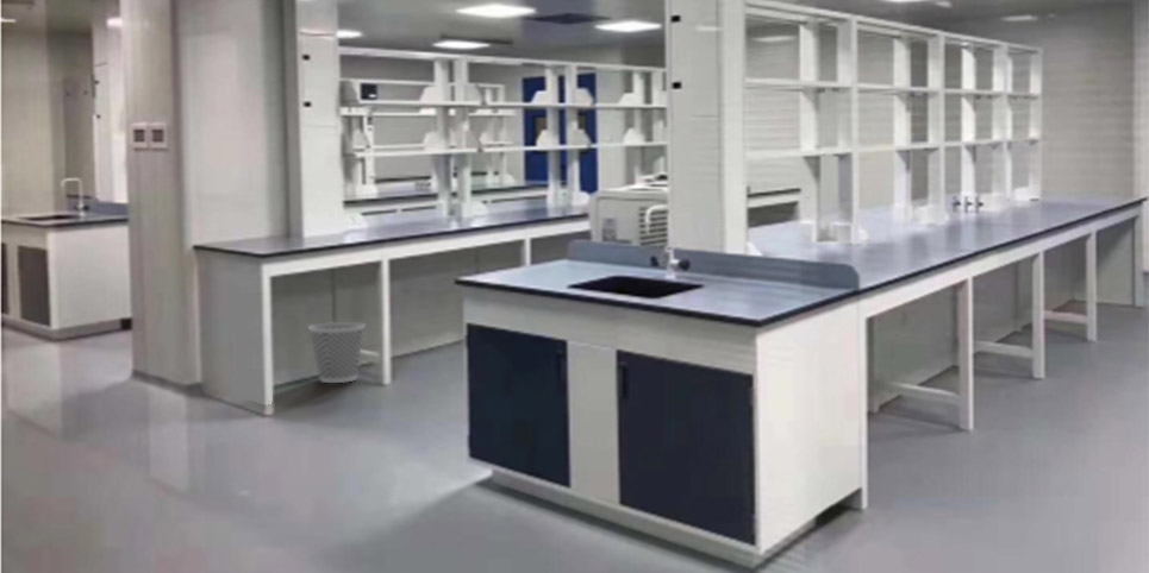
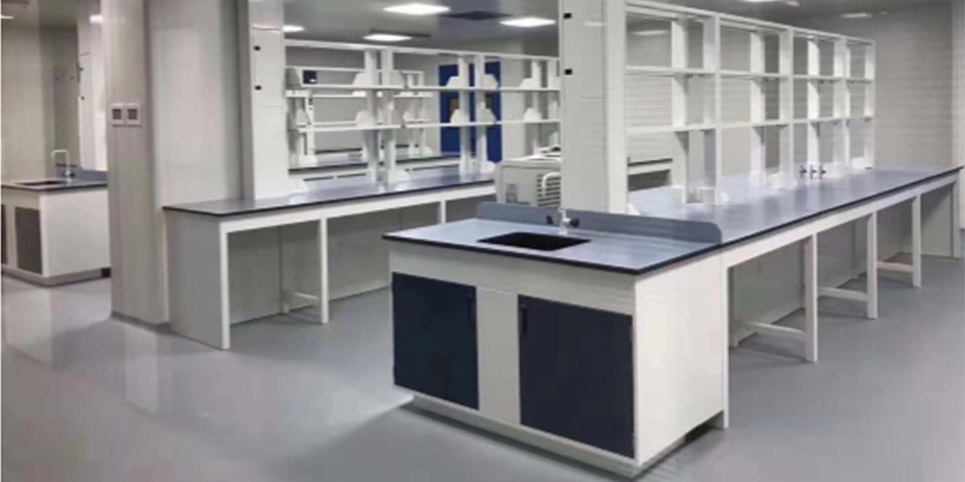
- wastebasket (337, 352)
